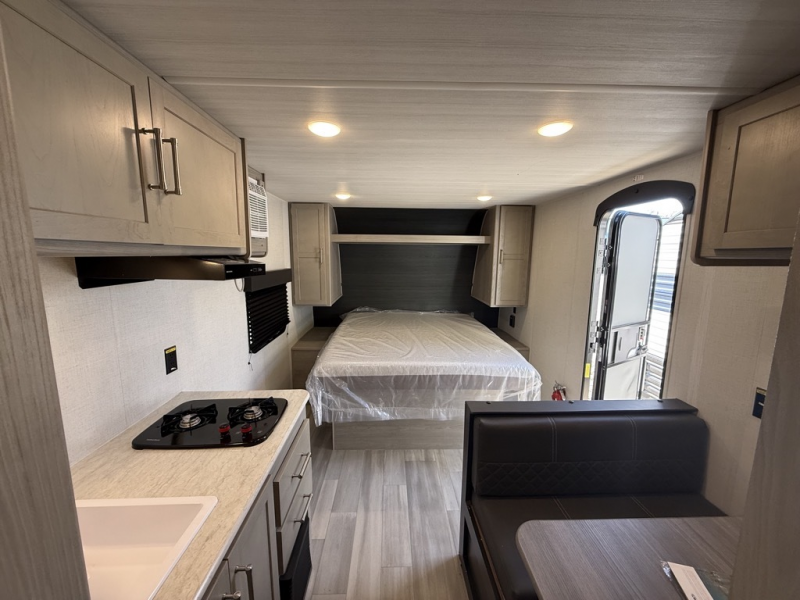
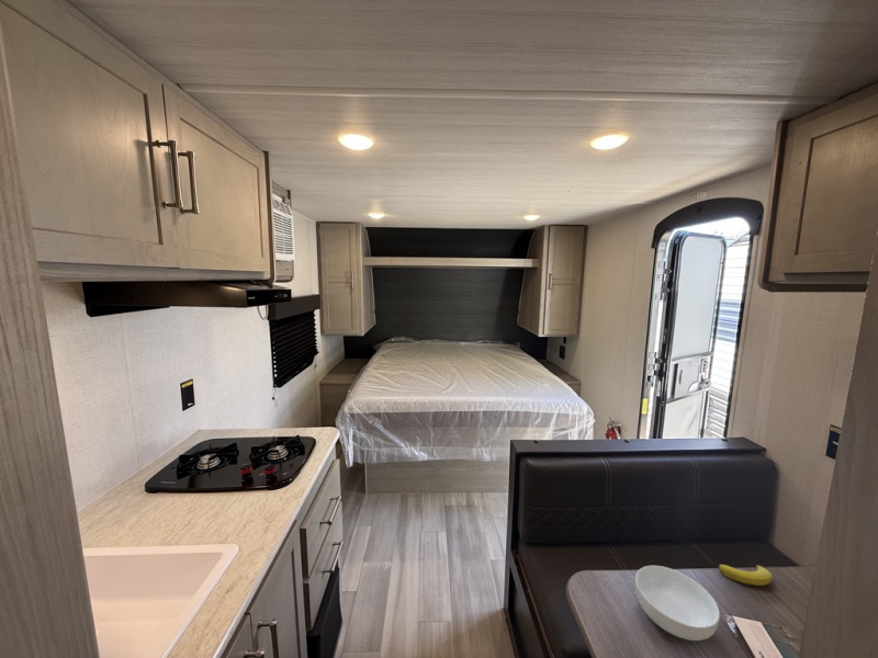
+ banana (748, 572)
+ cereal bowl (673, 605)
